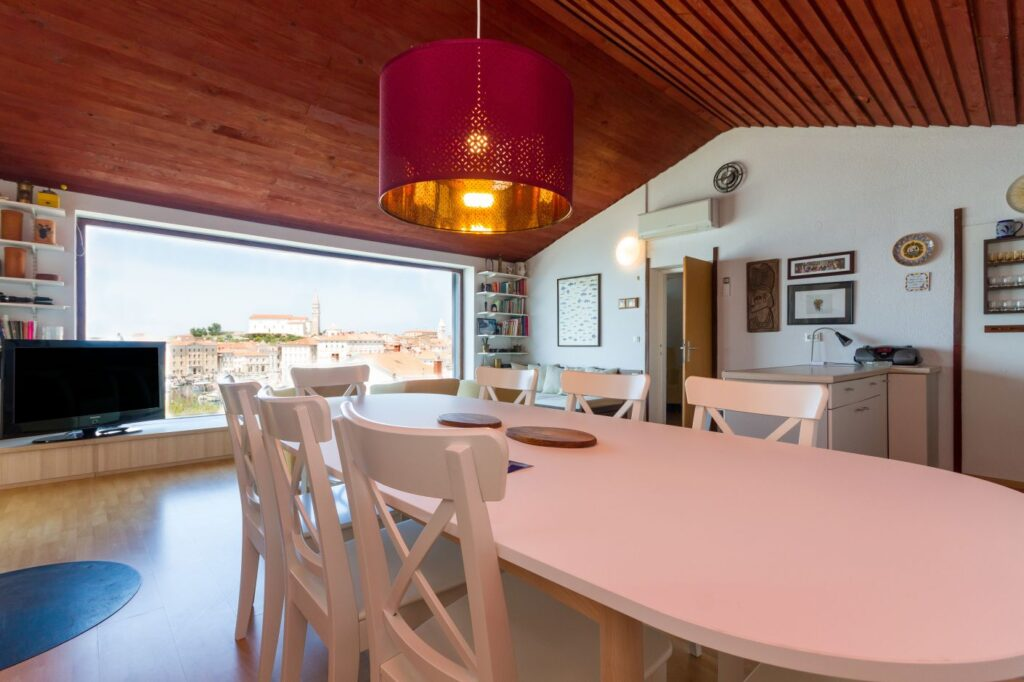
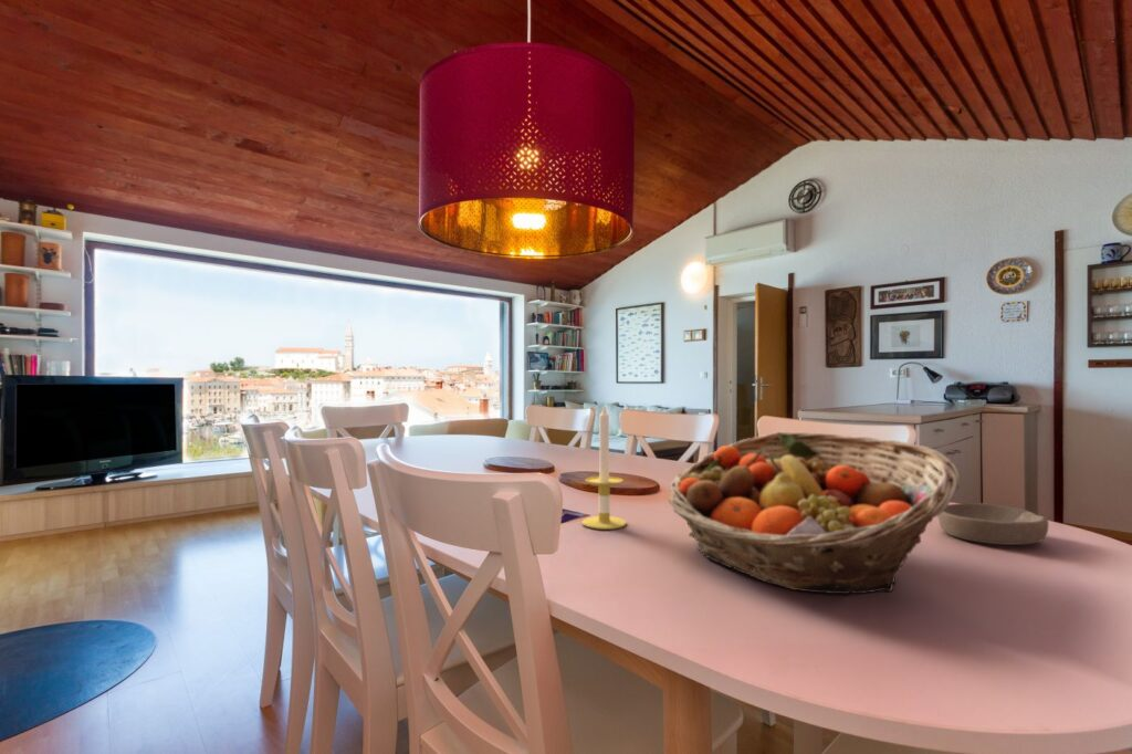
+ candle (604, 463)
+ bowl (989, 523)
+ fruit basket (795, 498)
